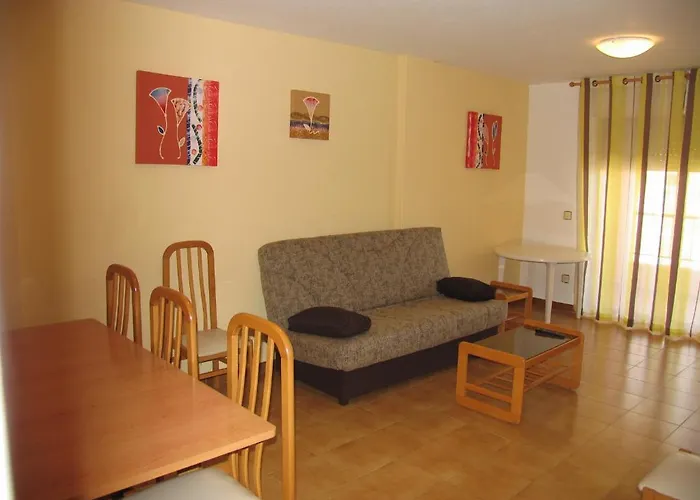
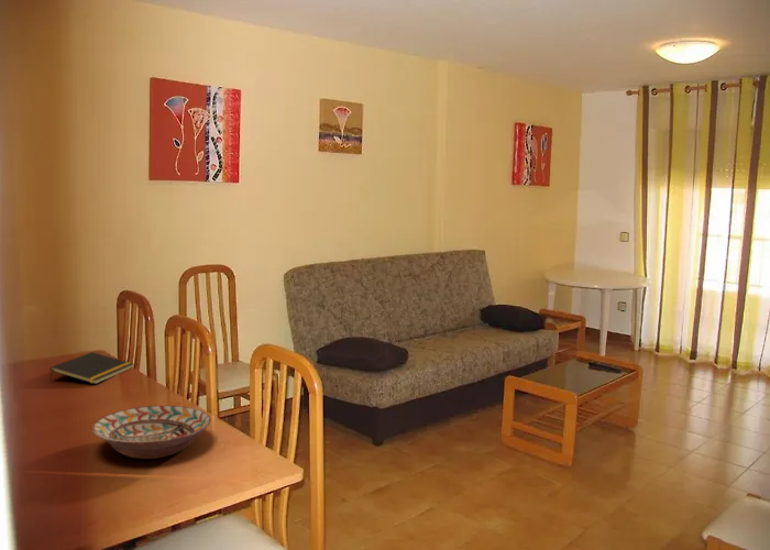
+ decorative bowl (153, 436)
+ notepad (94, 366)
